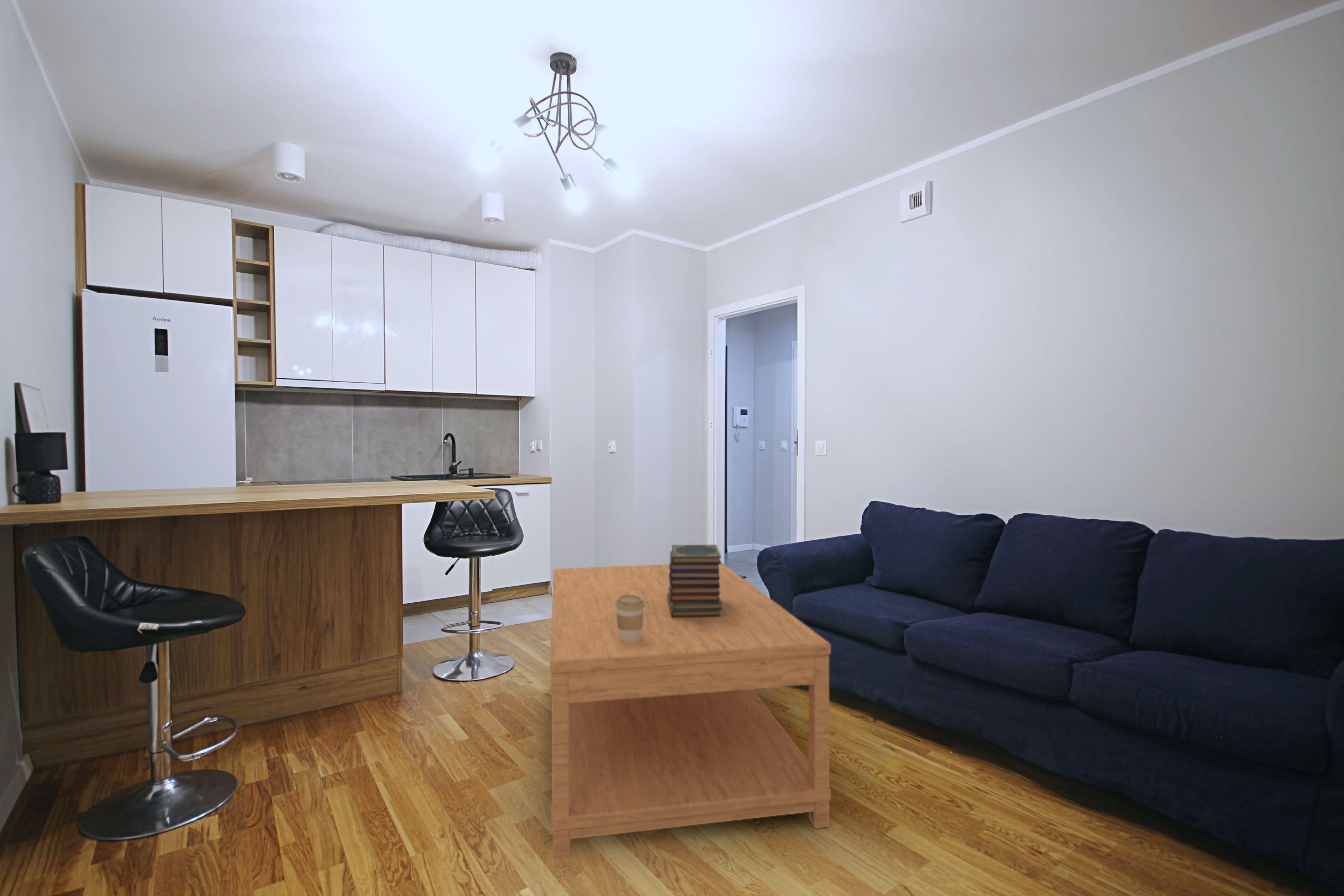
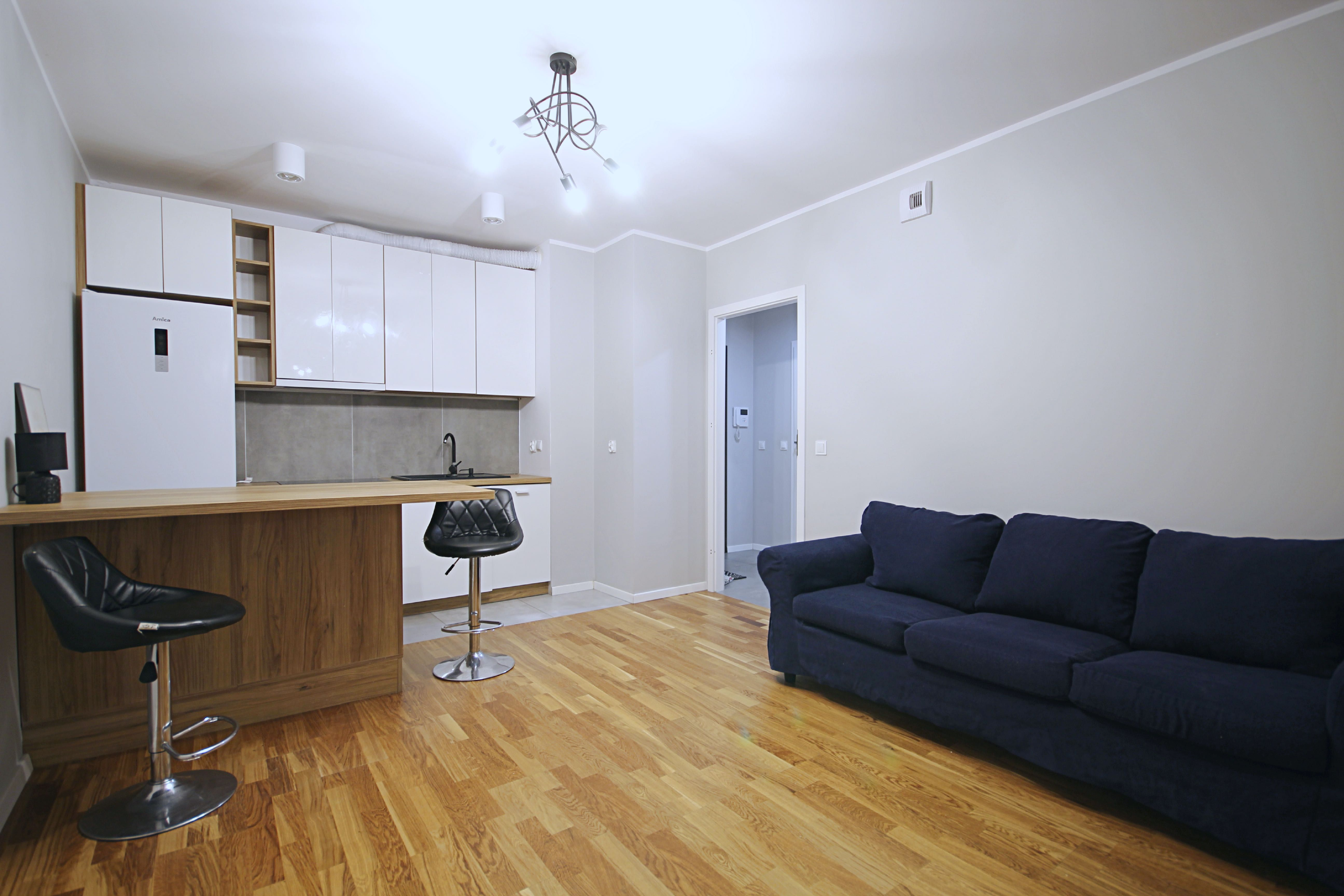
- coffee table (661, 669)
- book stack (694, 579)
- coffee cup (630, 617)
